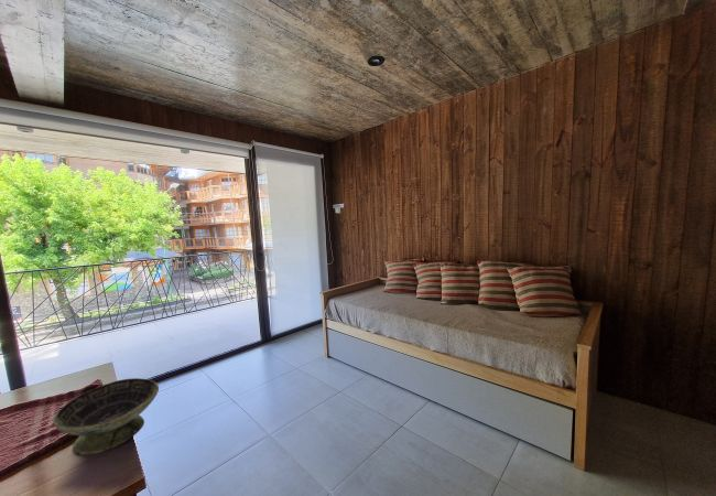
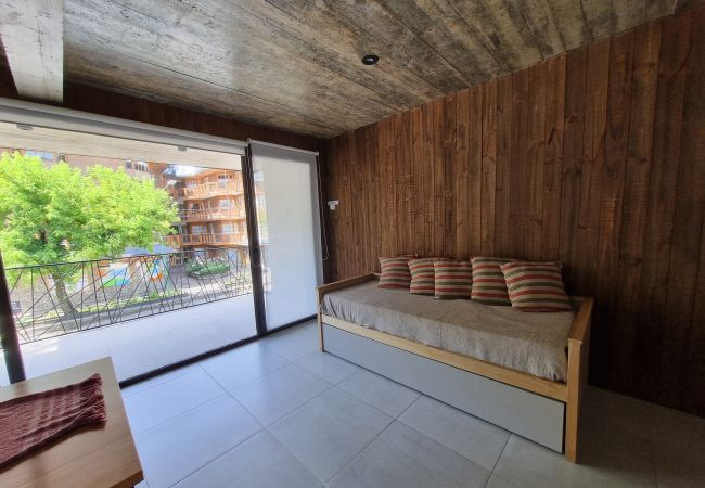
- decorative bowl (112, 414)
